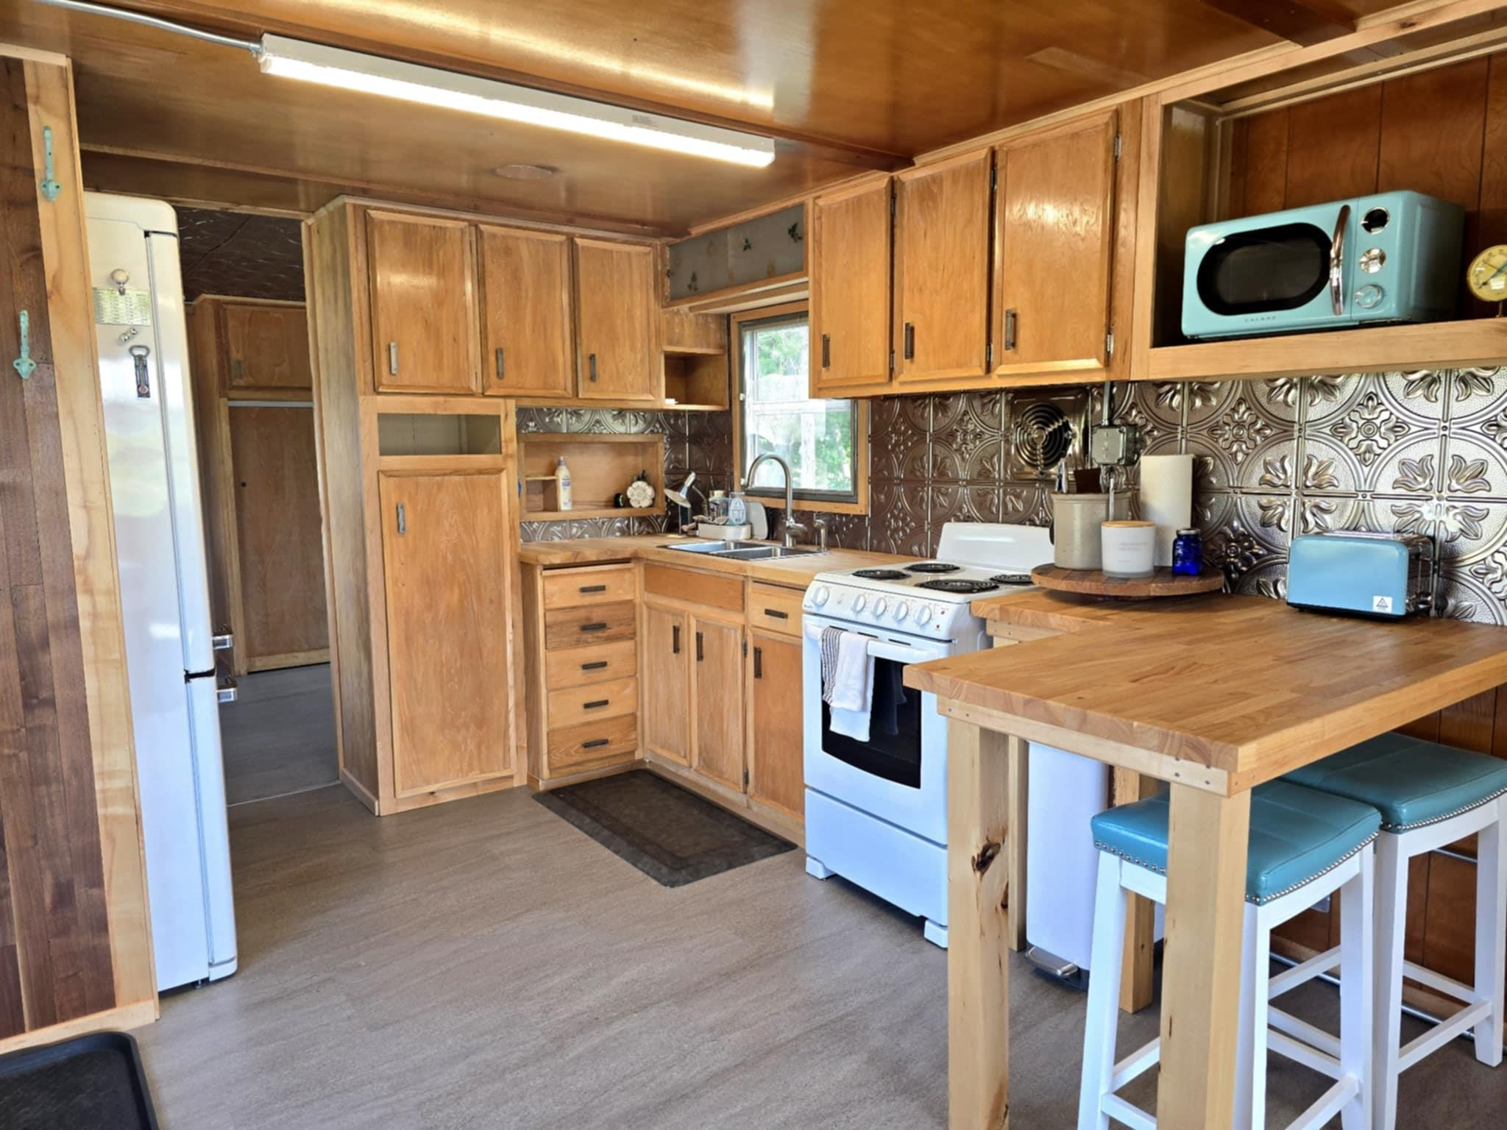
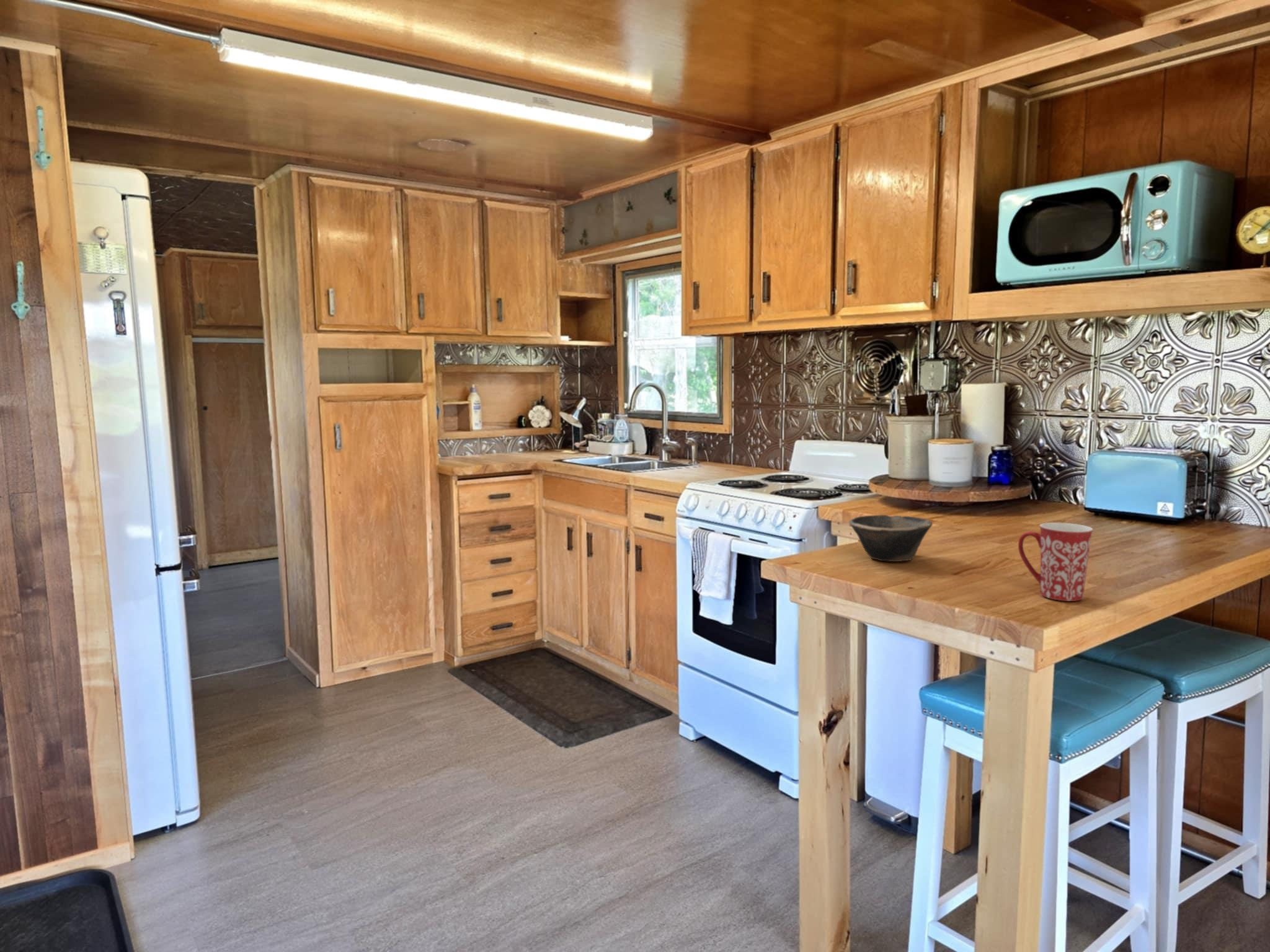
+ bowl (890, 539)
+ mug (1054, 560)
